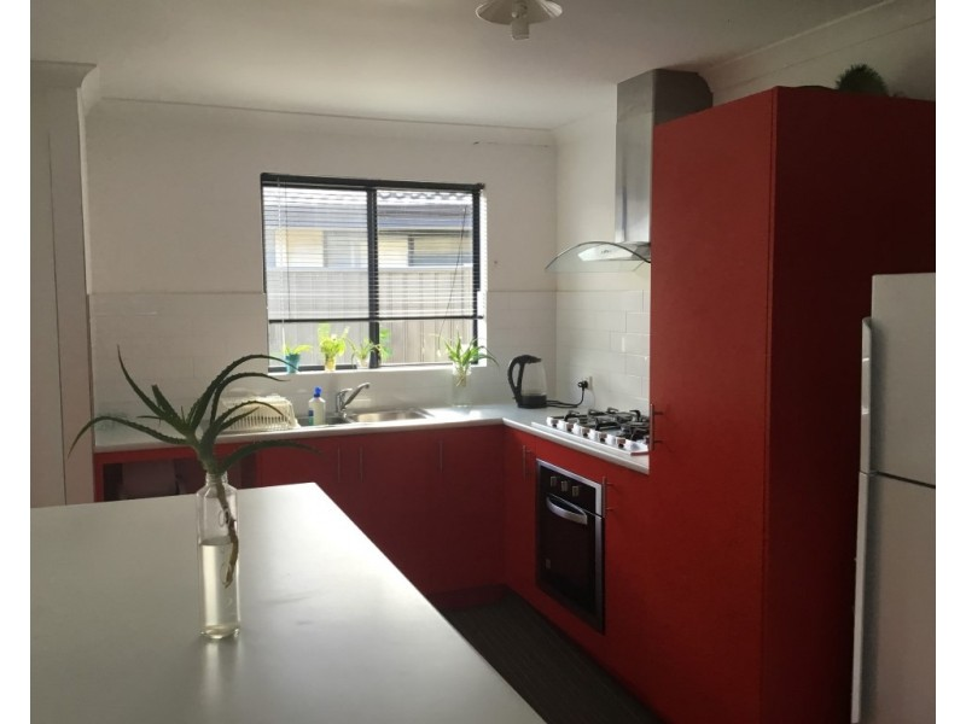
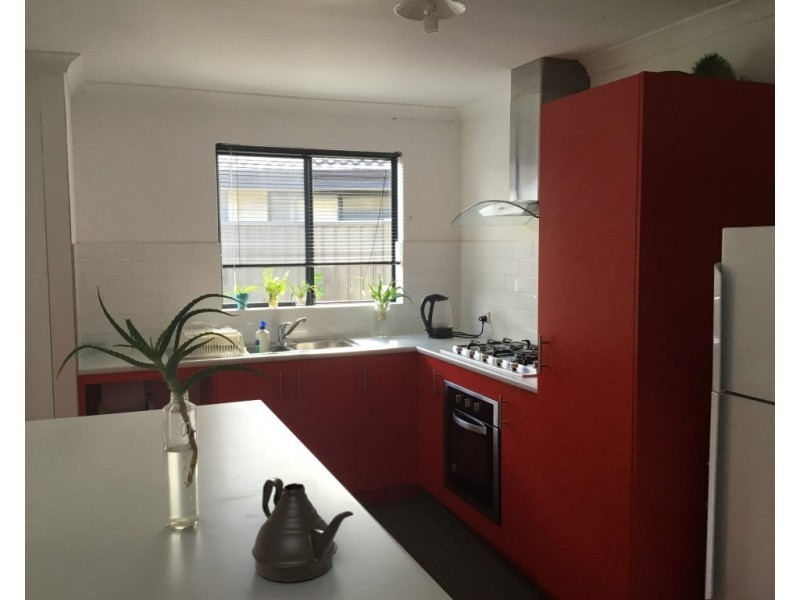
+ teapot (303, 530)
